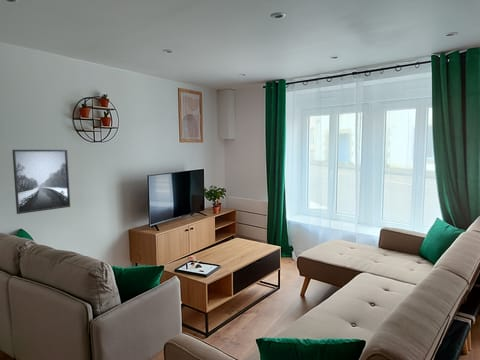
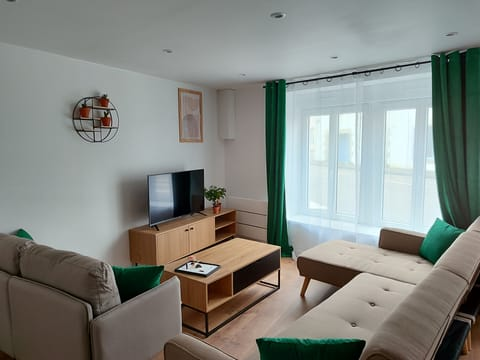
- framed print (43, 180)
